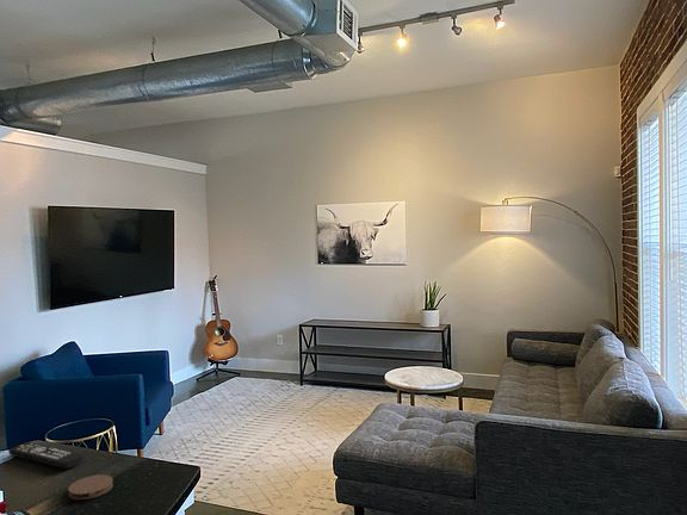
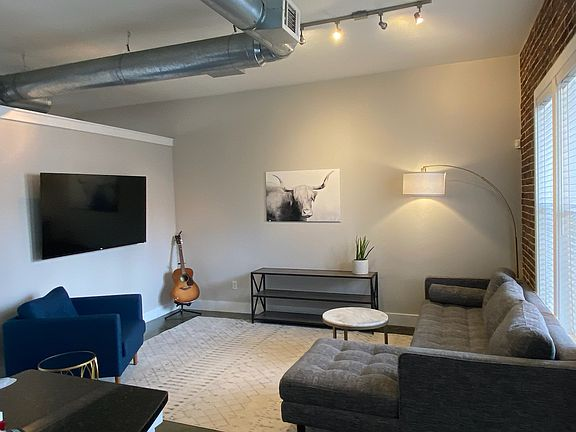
- coaster (91, 486)
- remote control (45, 454)
